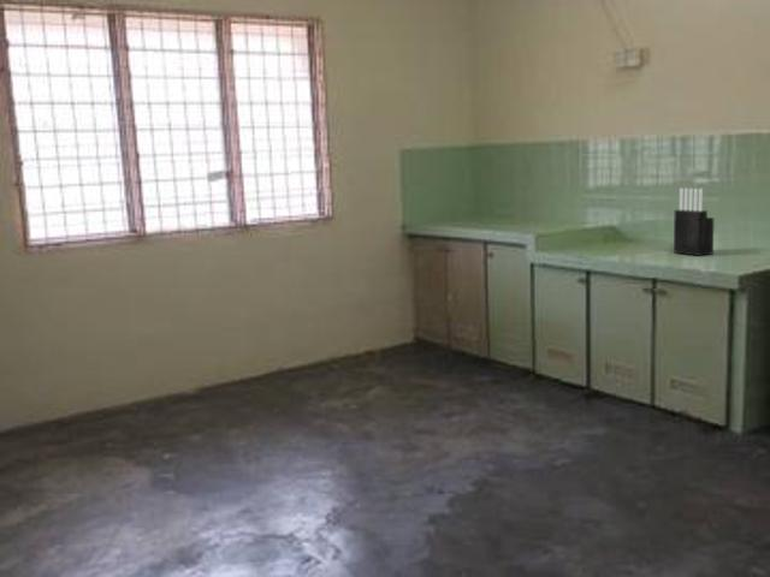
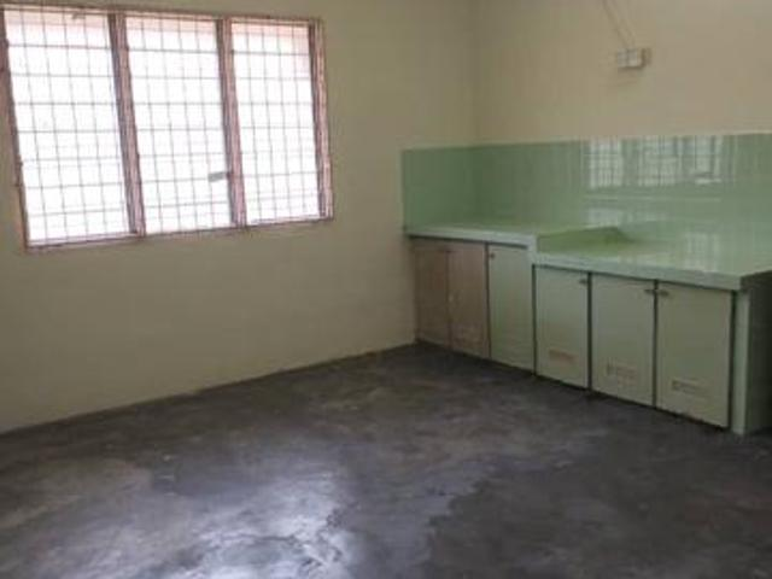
- knife block (695, 220)
